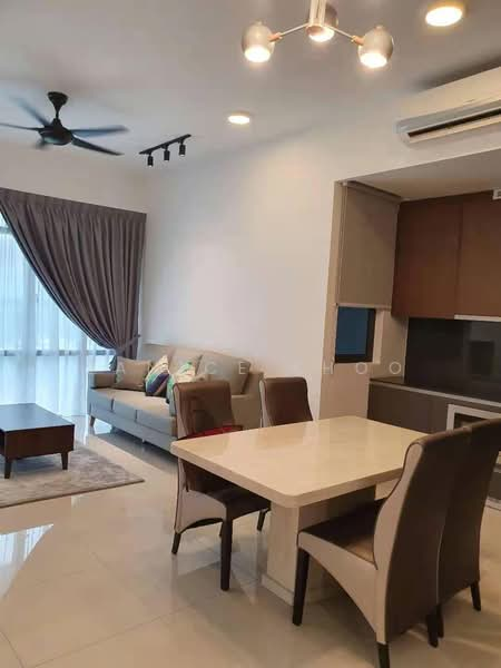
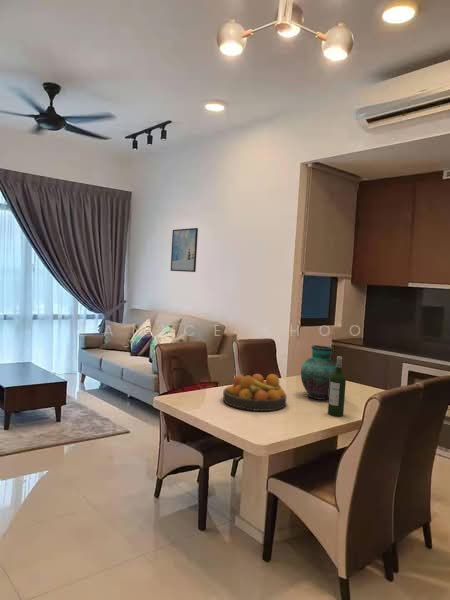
+ vase (320, 371)
+ wine bottle (337, 385)
+ fruit bowl (255, 388)
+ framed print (183, 250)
